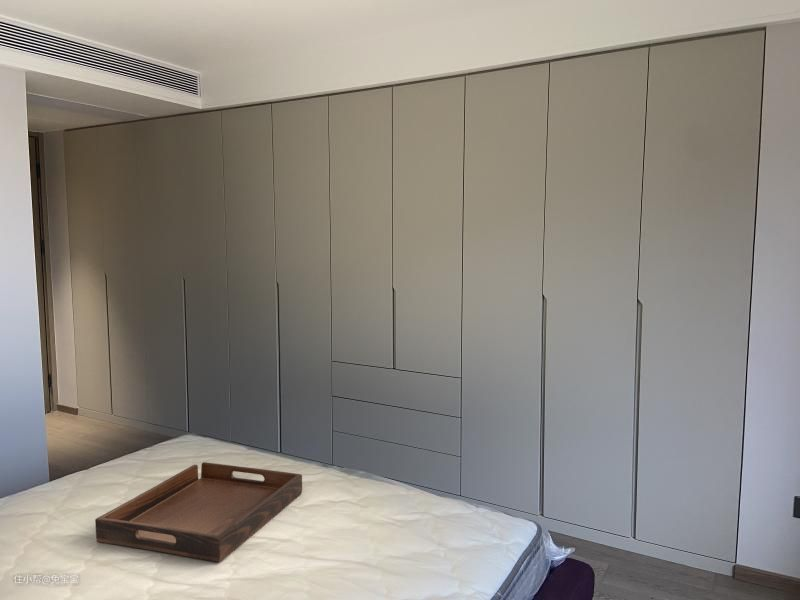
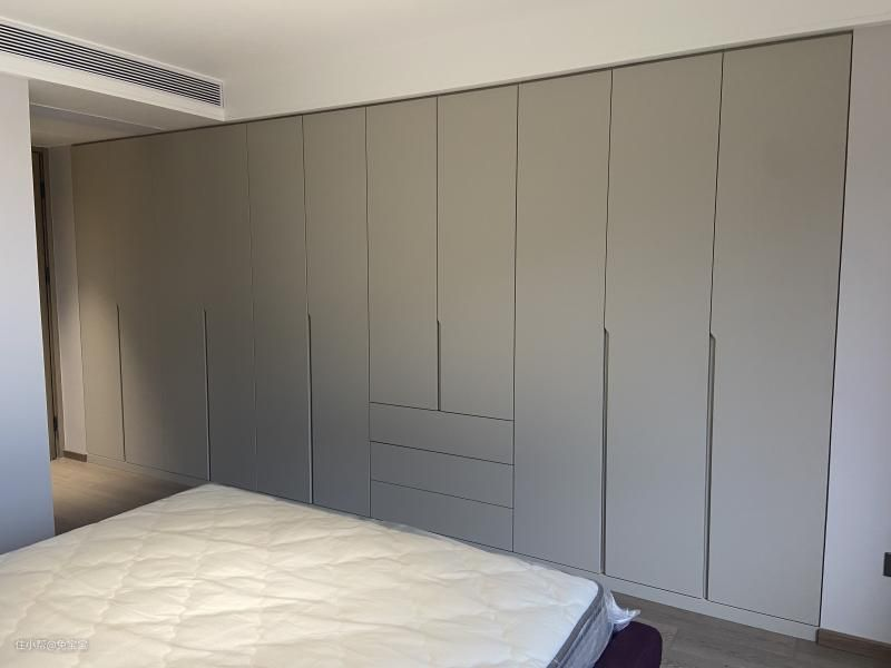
- serving tray (208, 504)
